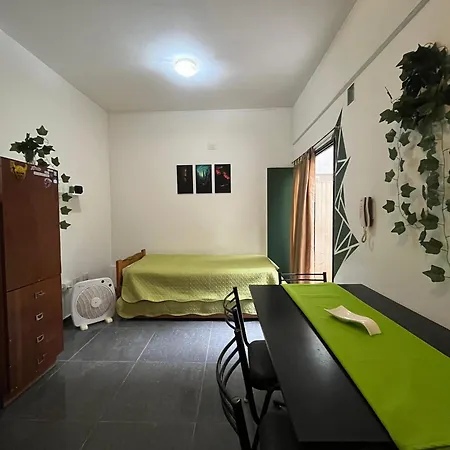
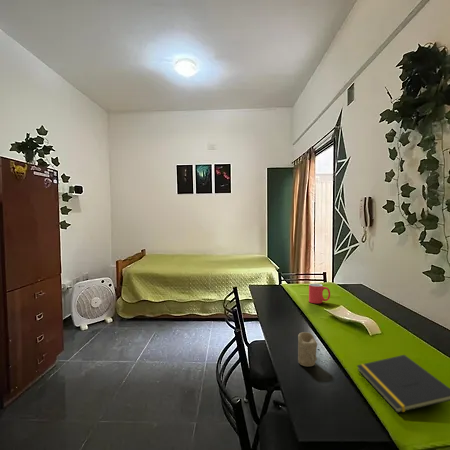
+ candle (307, 349)
+ mug (319, 293)
+ notepad (401, 380)
